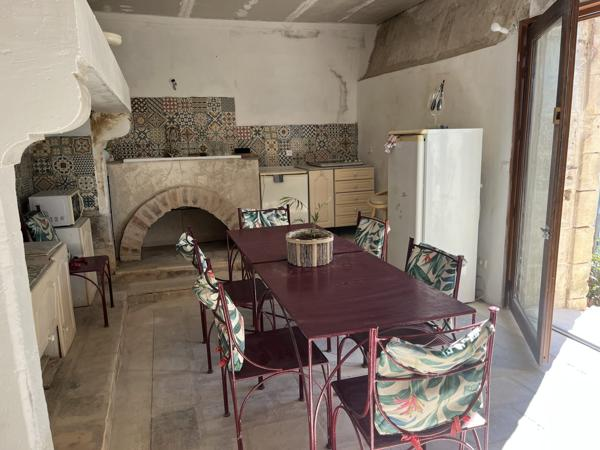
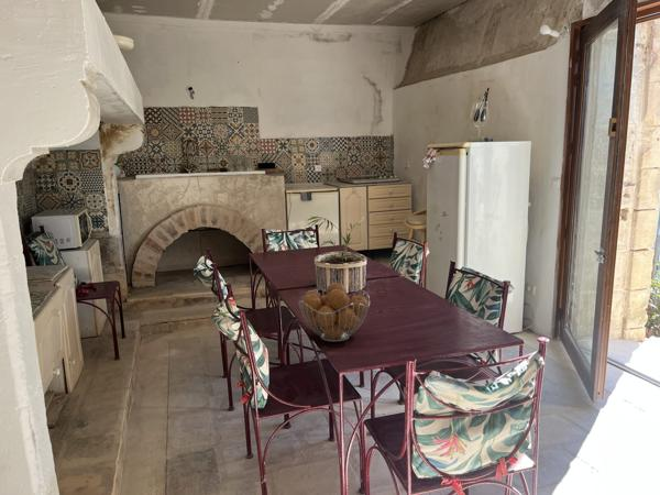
+ fruit basket (333, 311)
